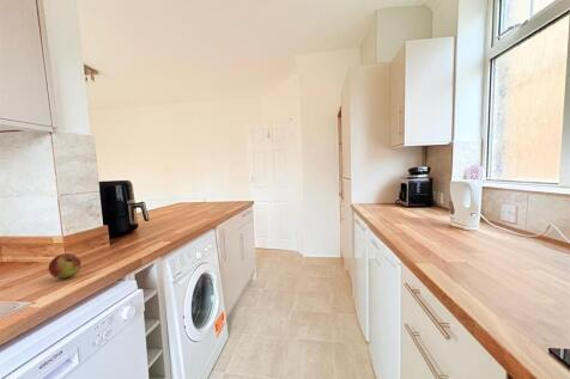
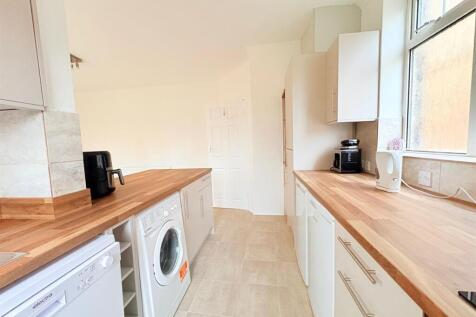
- apple (65, 265)
